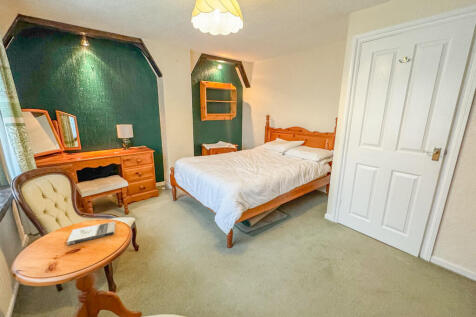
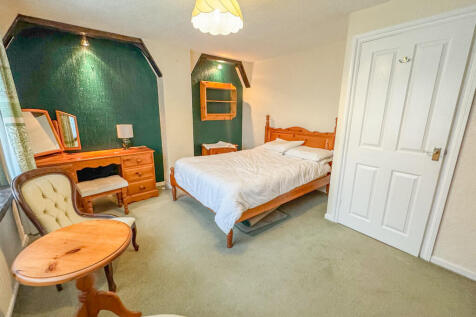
- book (93, 232)
